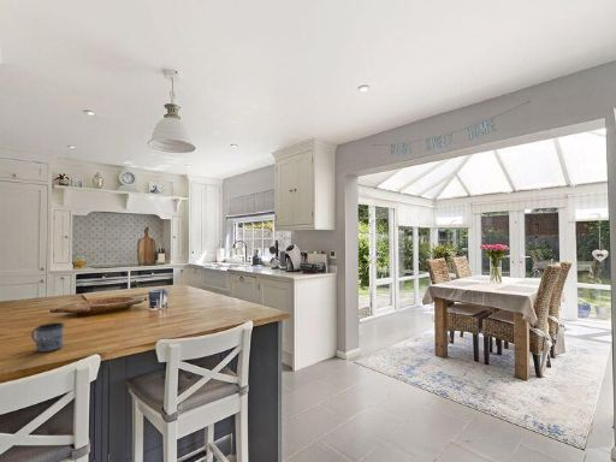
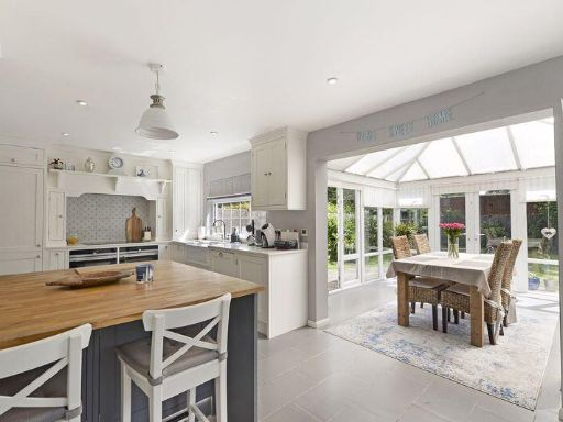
- mug (46, 337)
